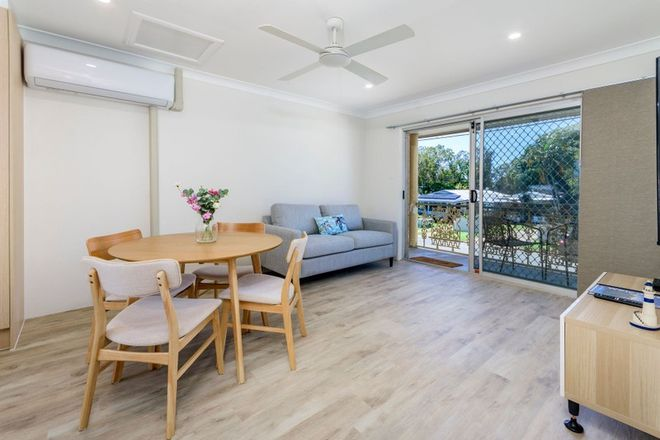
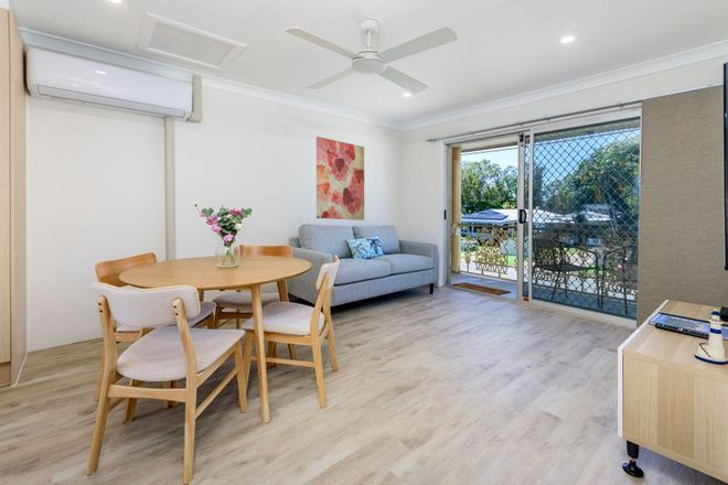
+ wall art (341, 181)
